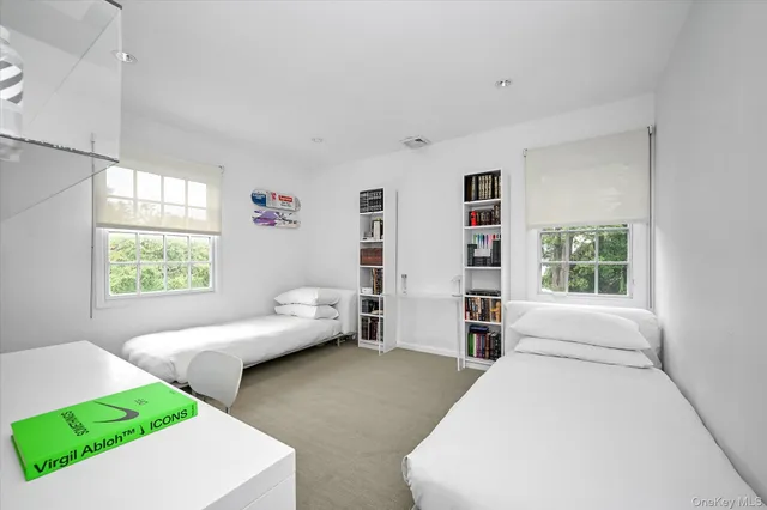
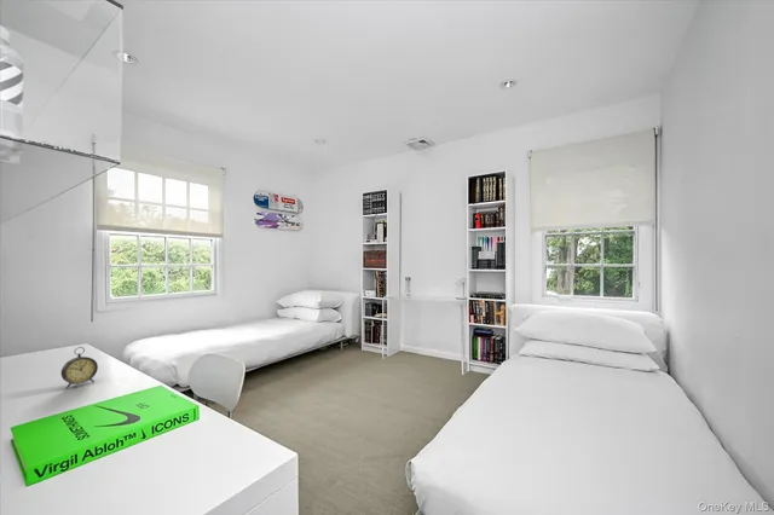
+ alarm clock (79, 365)
